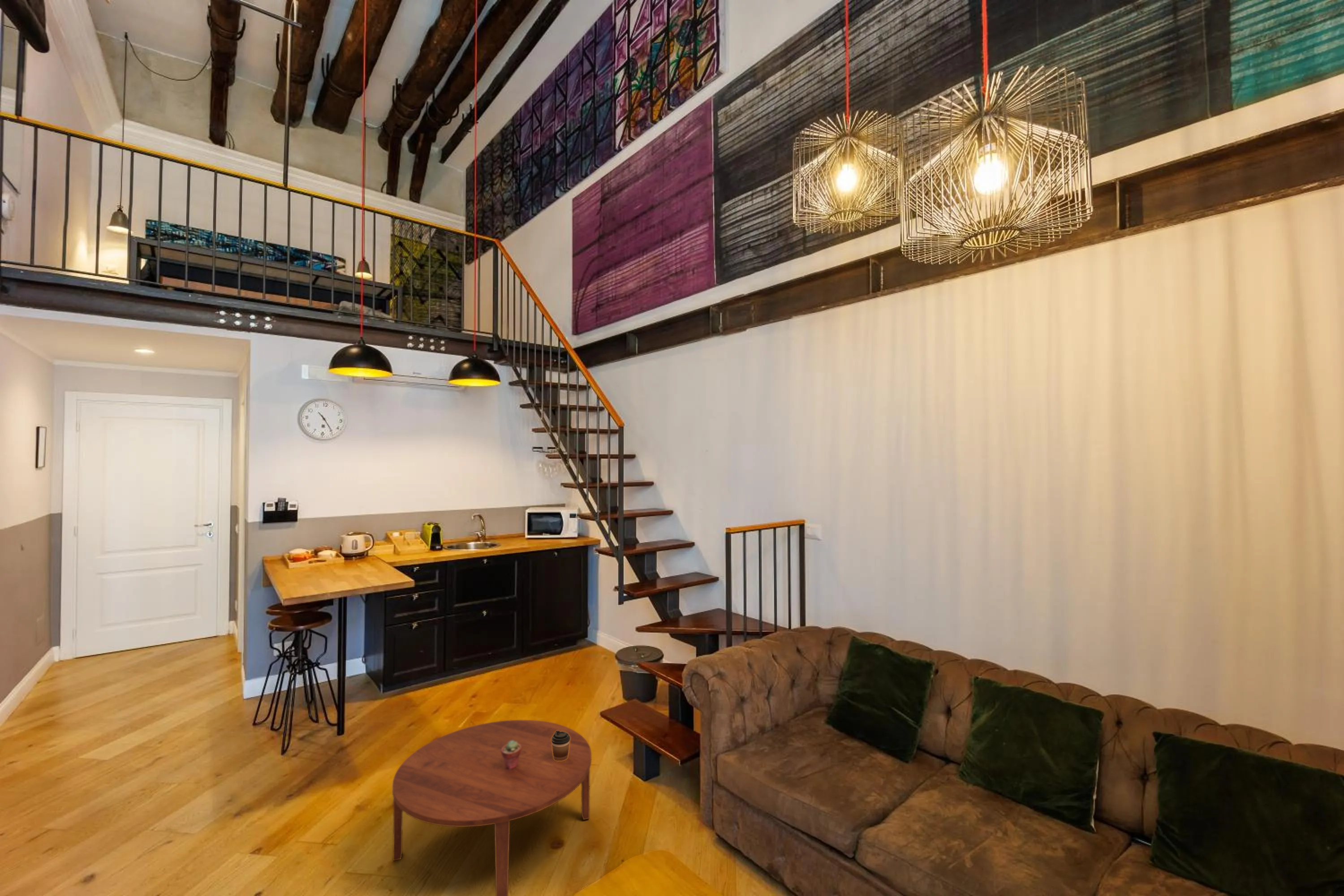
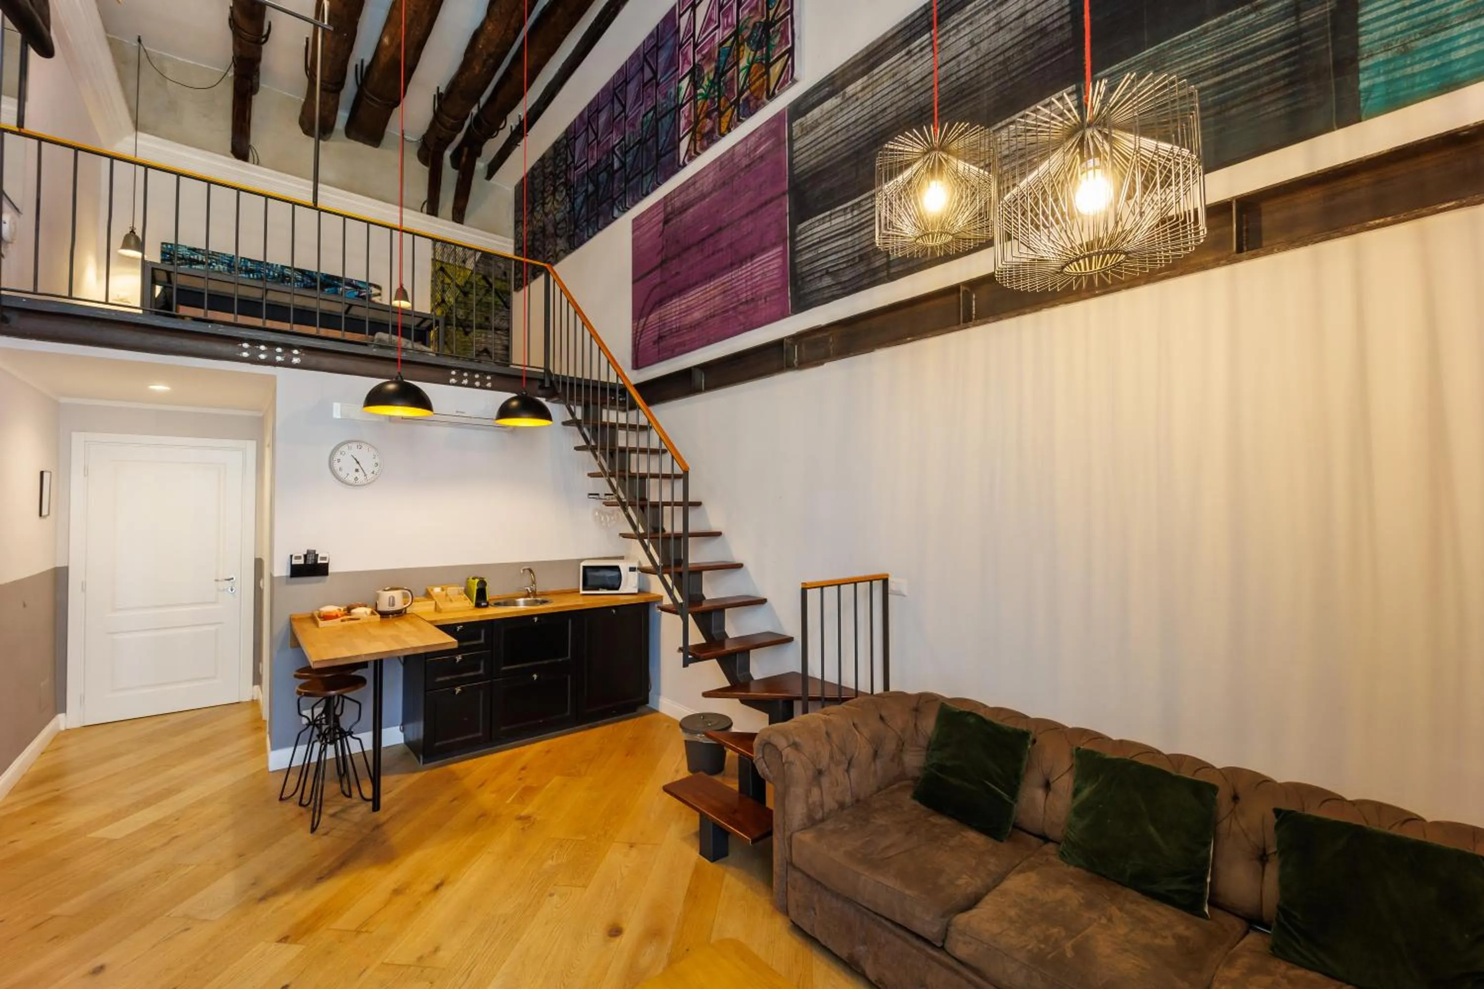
- potted succulent (511, 753)
- coffee cup (560, 744)
- coffee table (496, 799)
